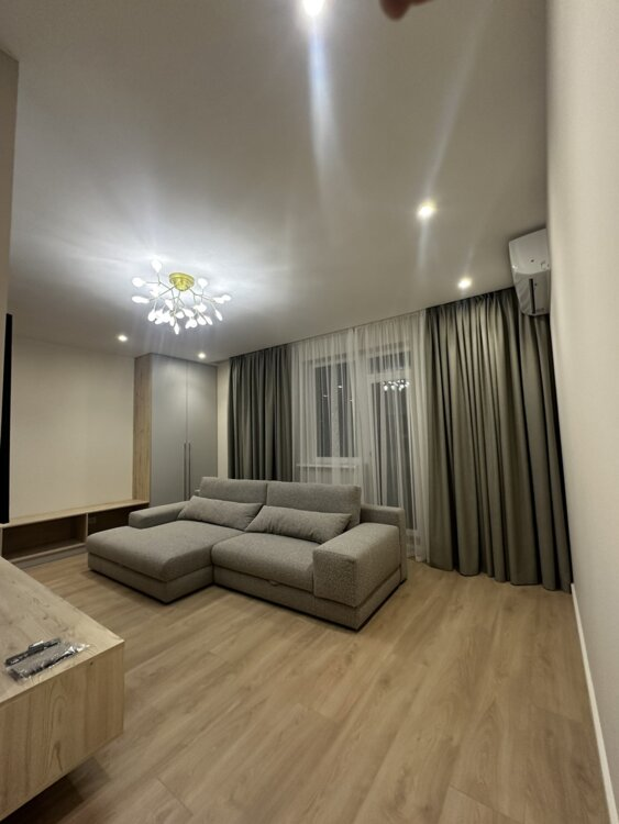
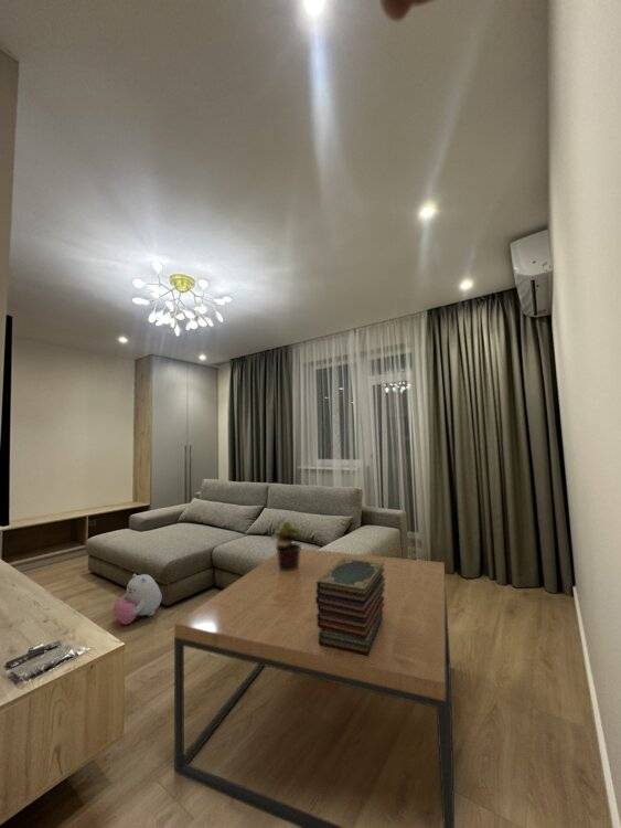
+ plush toy (138, 596)
+ potted plant (287, 543)
+ coffee table (334, 649)
+ book stack (353, 601)
